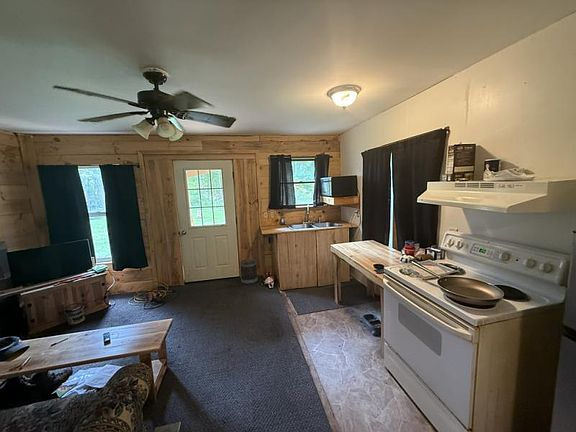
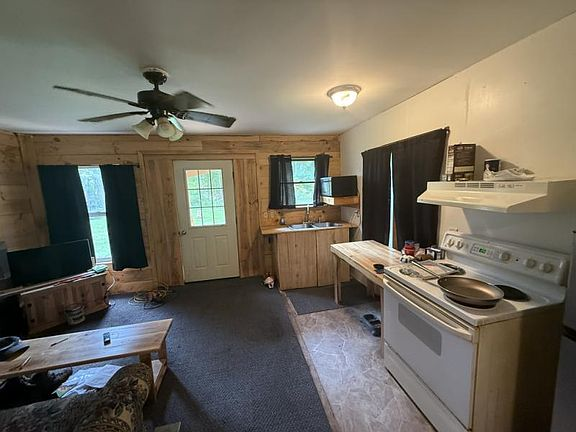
- wastebasket (248, 271)
